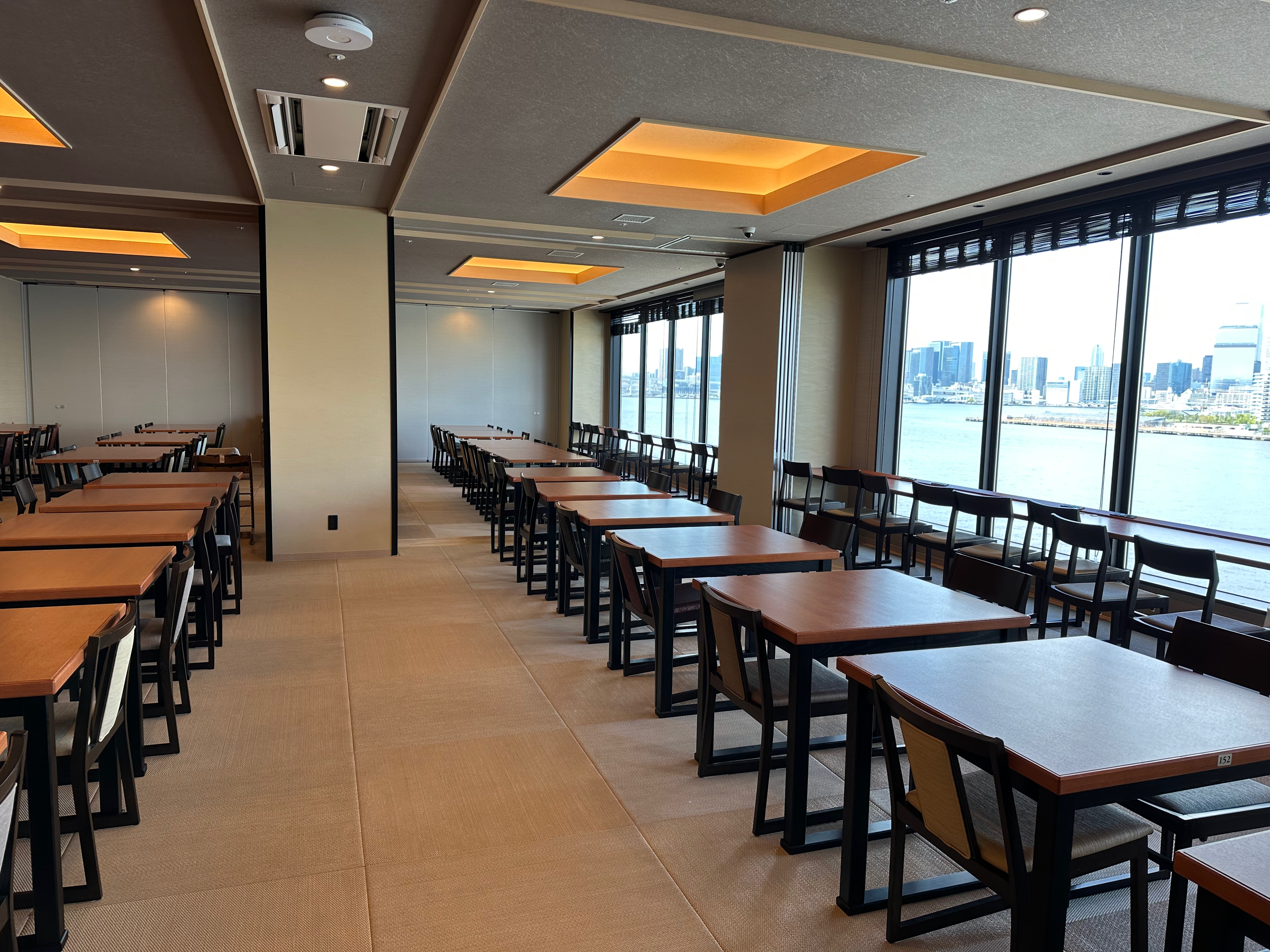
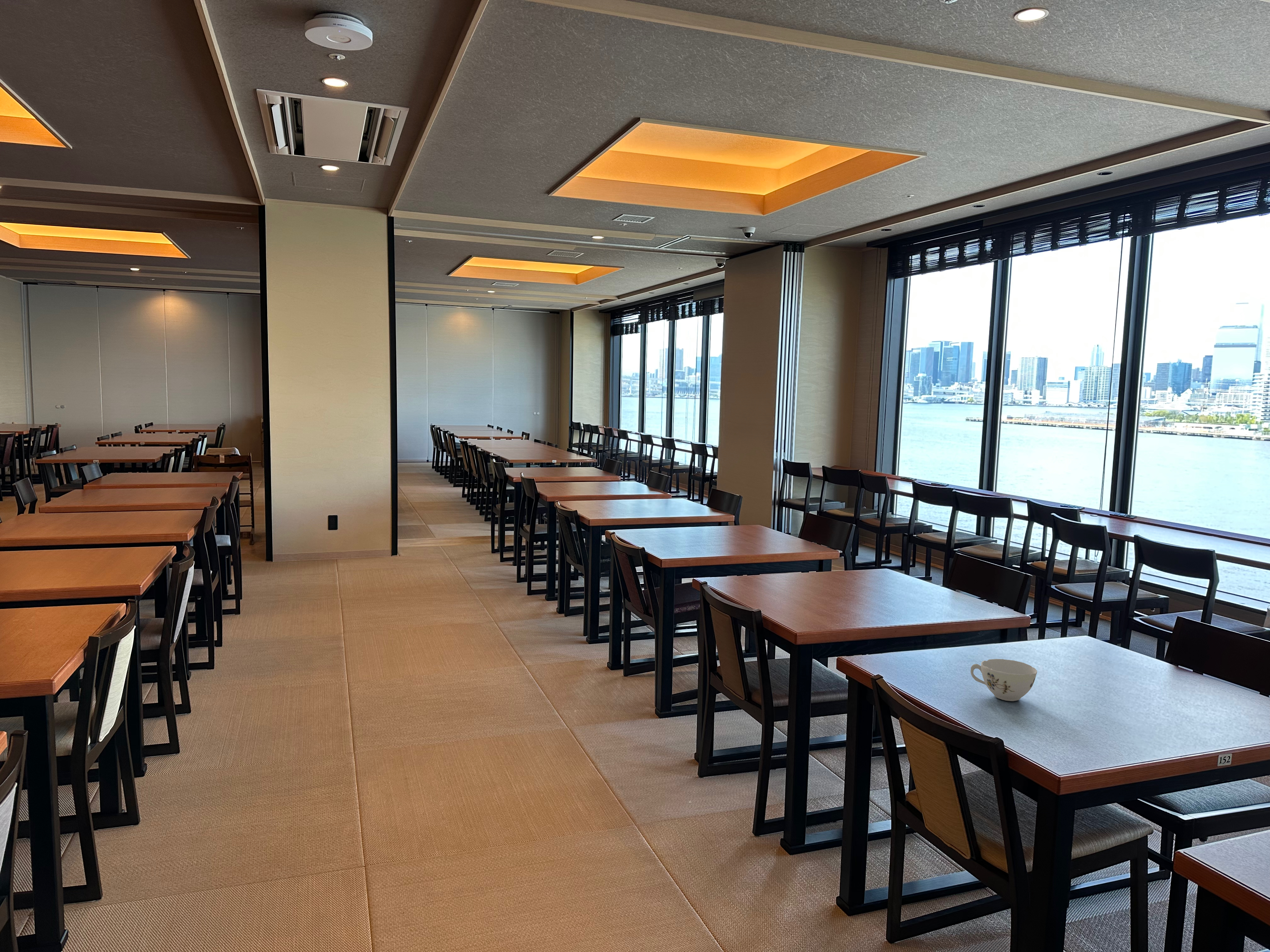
+ teacup (1003, 680)
